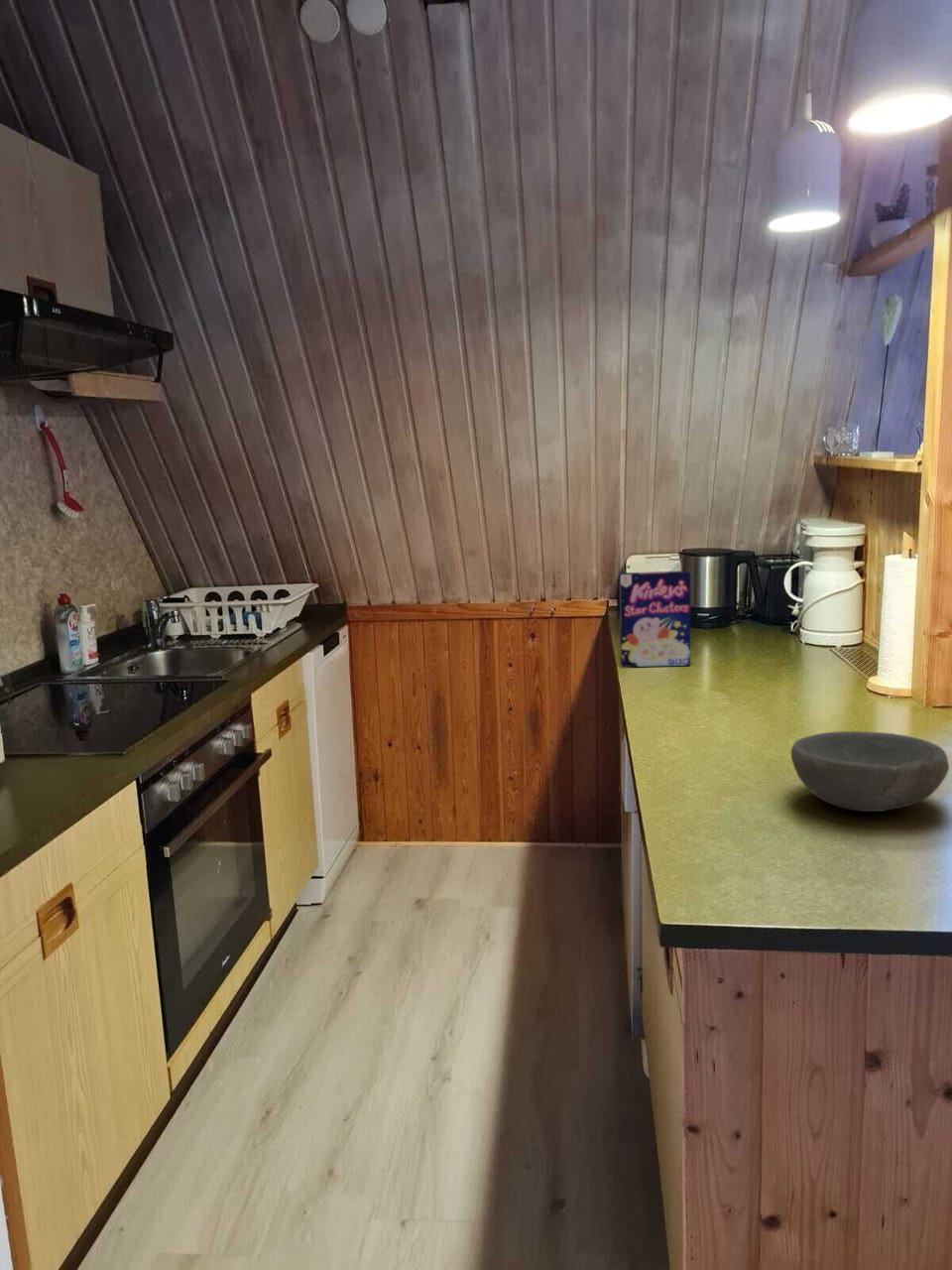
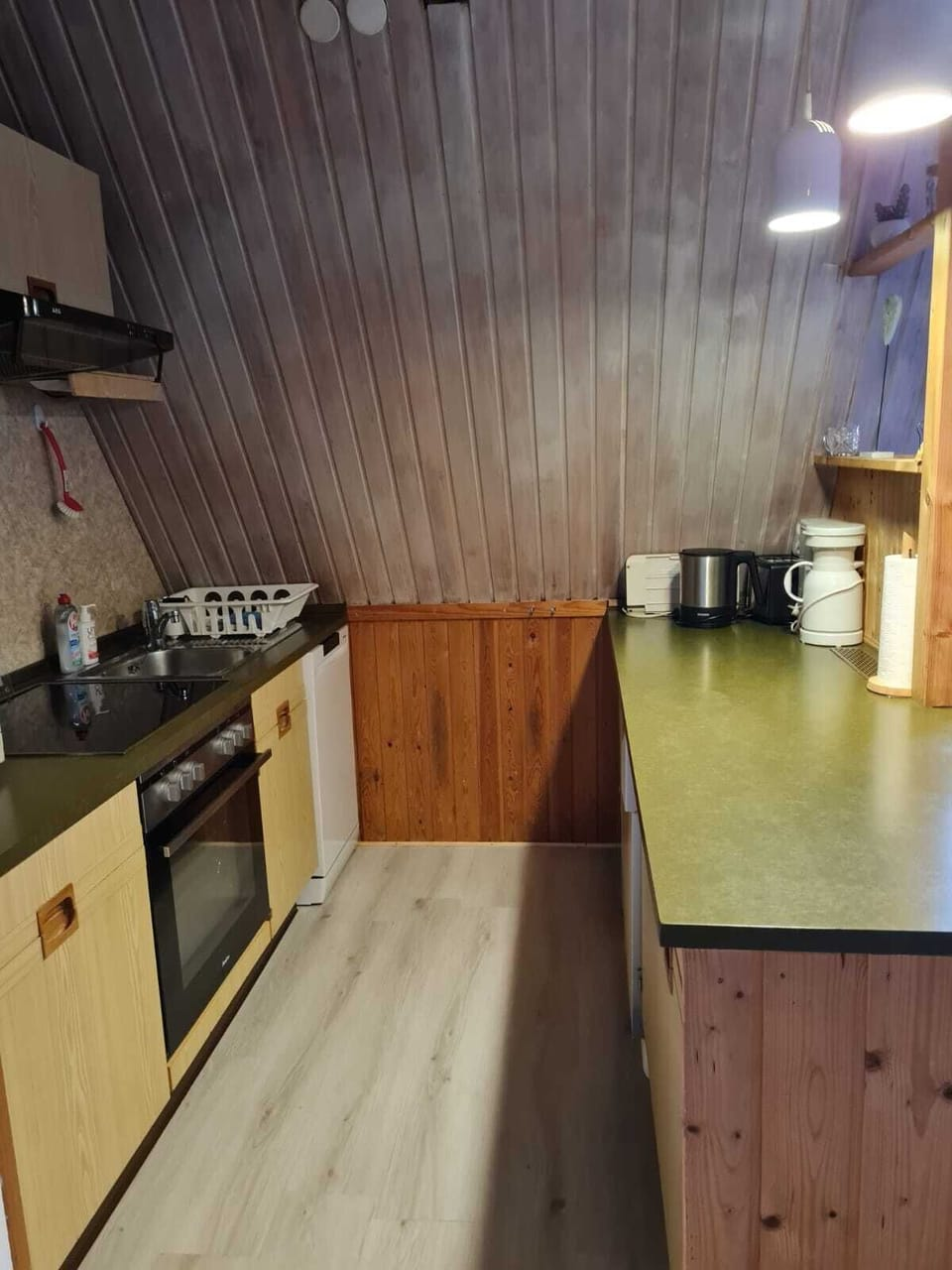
- bowl (866, 774)
- cereal box (654, 618)
